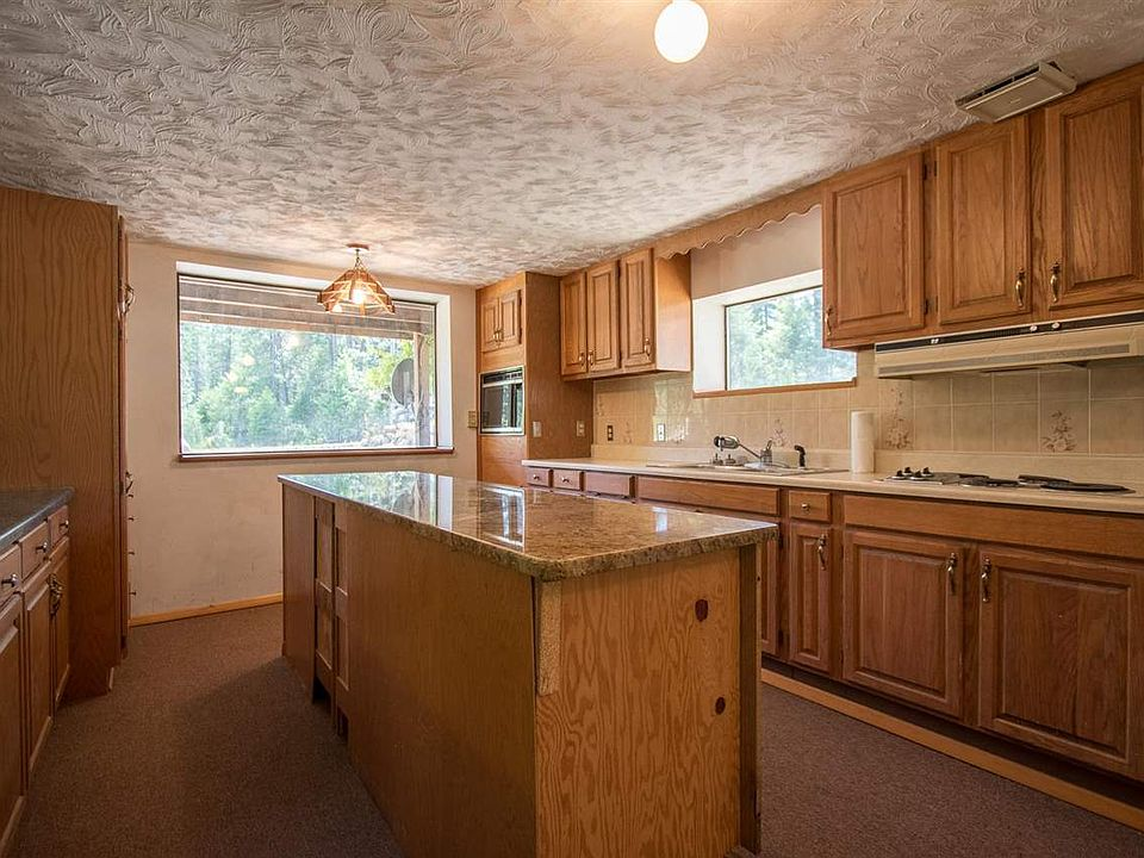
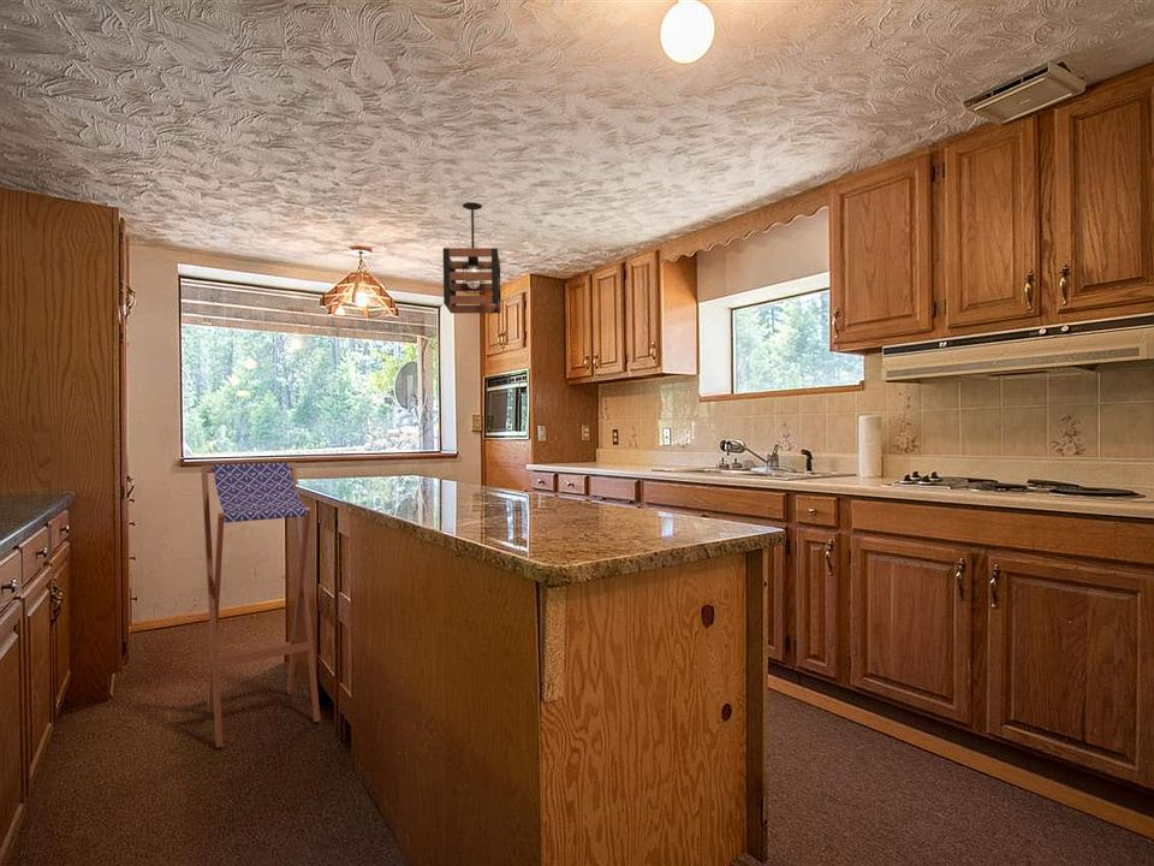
+ pendant light (472, 256)
+ stool (296, 595)
